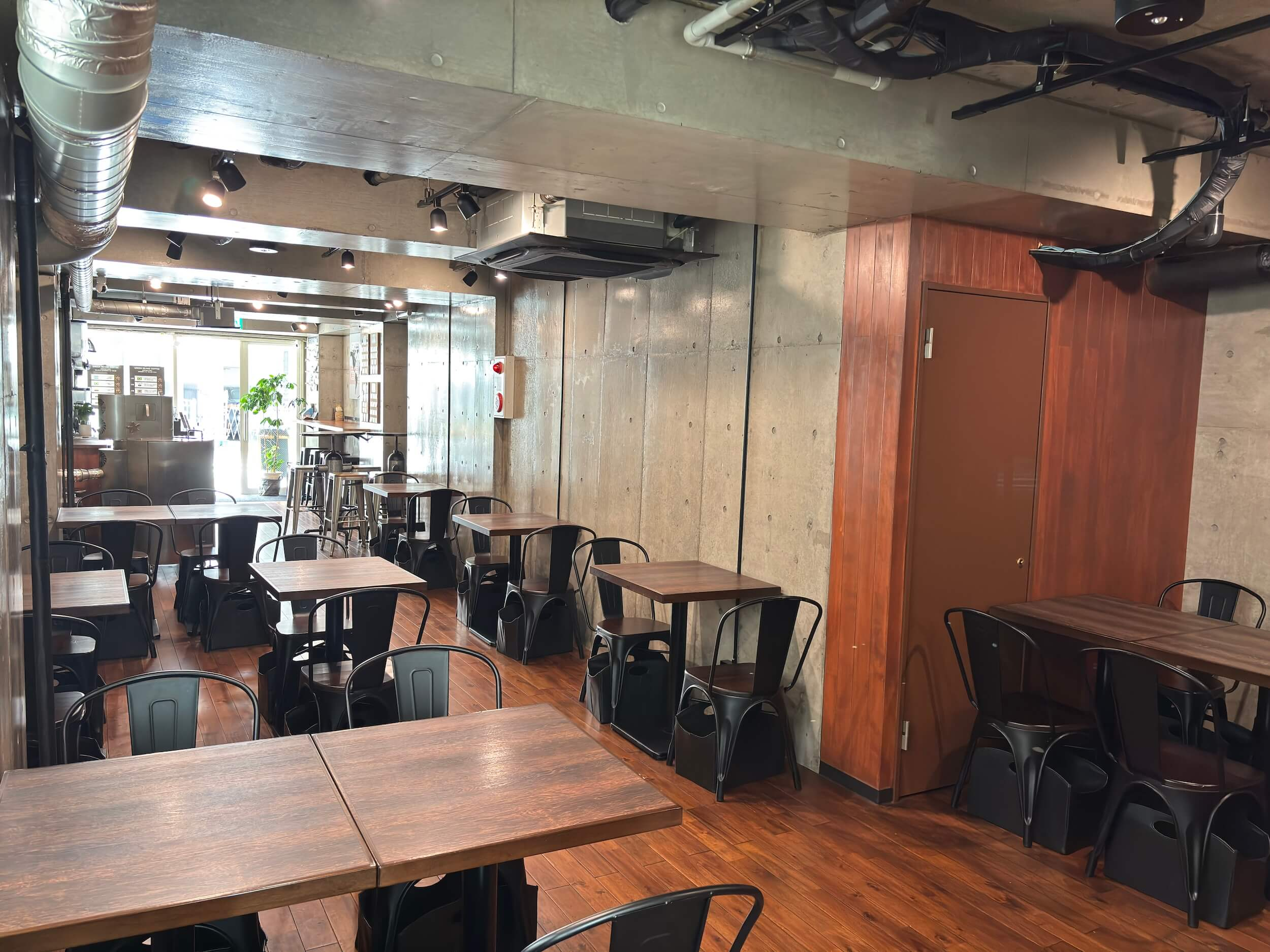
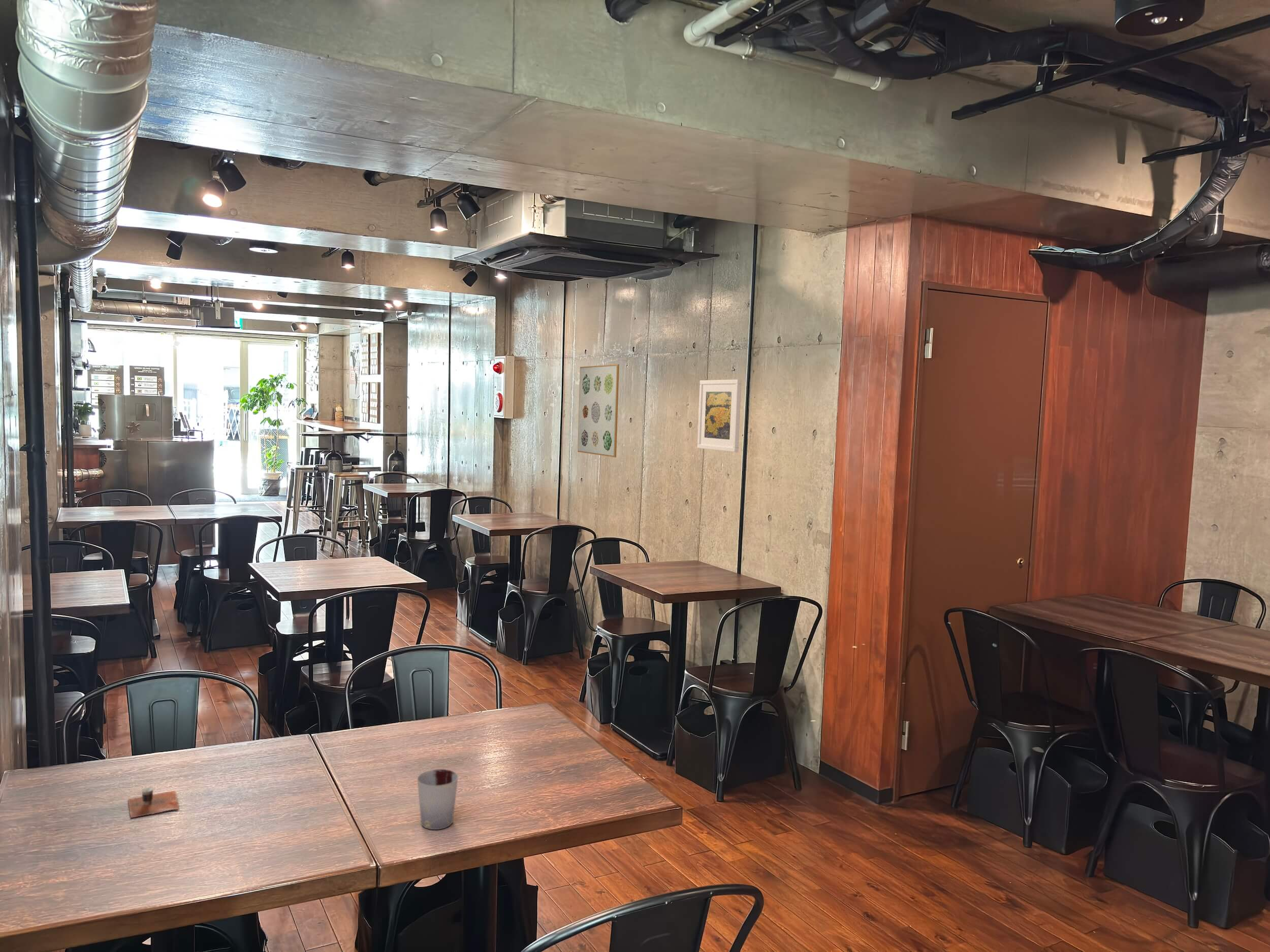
+ wall art (597, 410)
+ cup (435, 797)
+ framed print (718, 415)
+ cup (153, 797)
